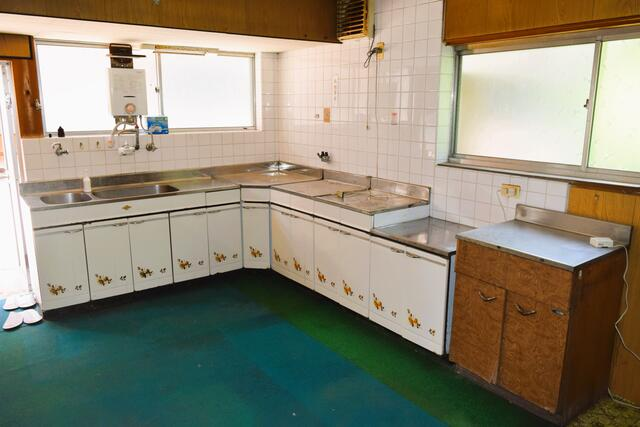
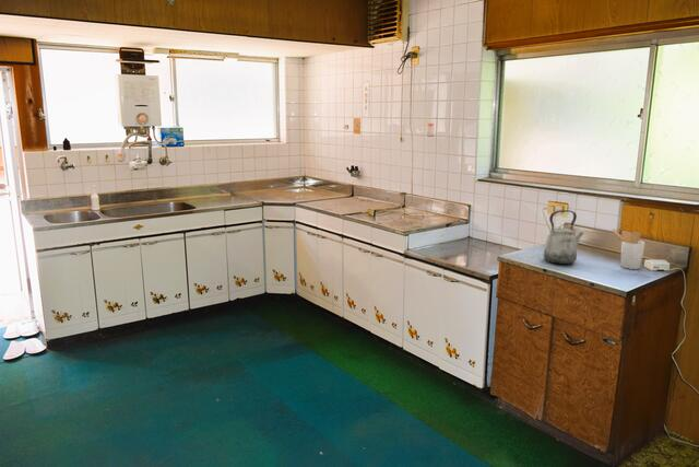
+ utensil holder (626, 247)
+ kettle (566, 235)
